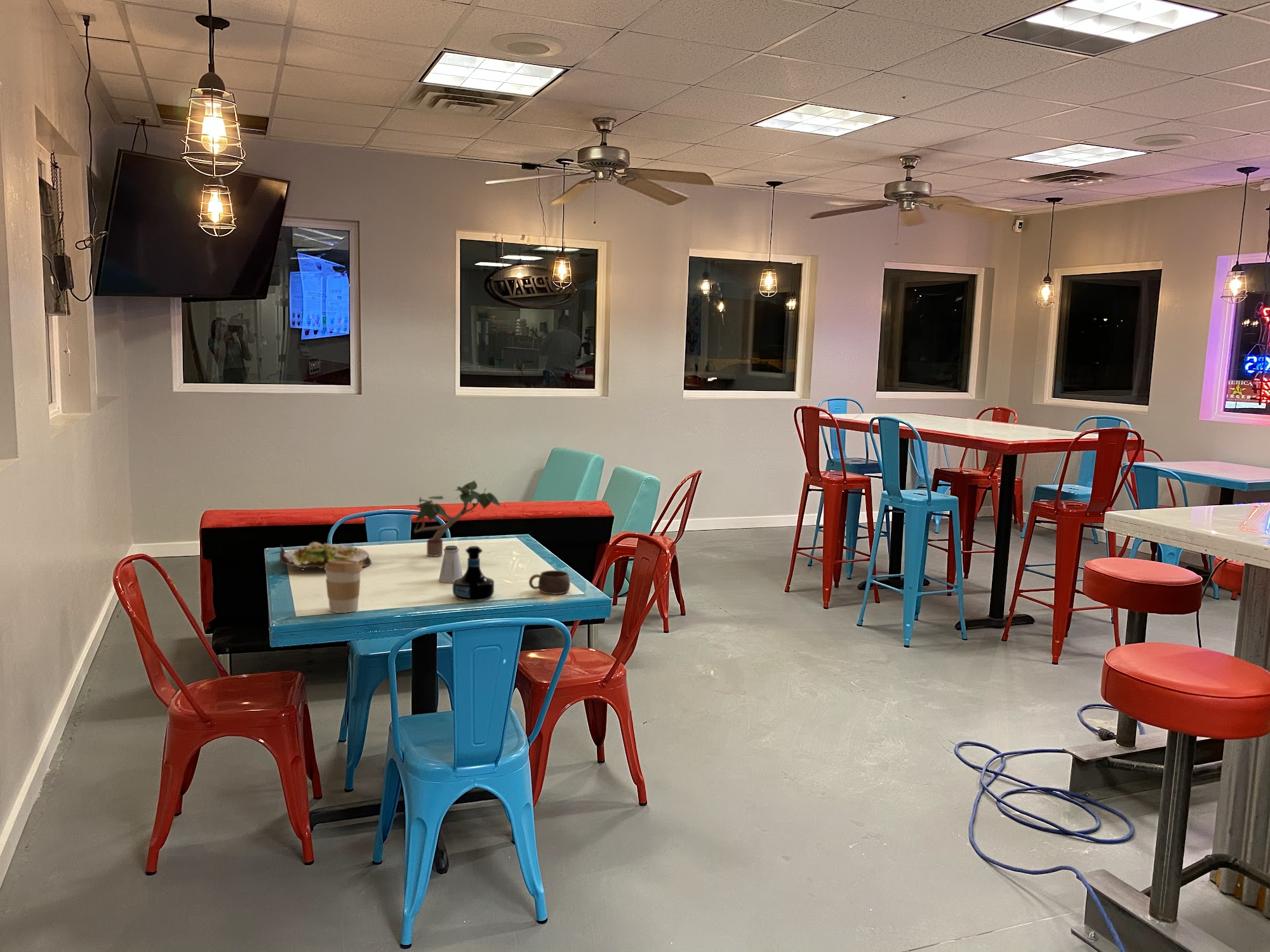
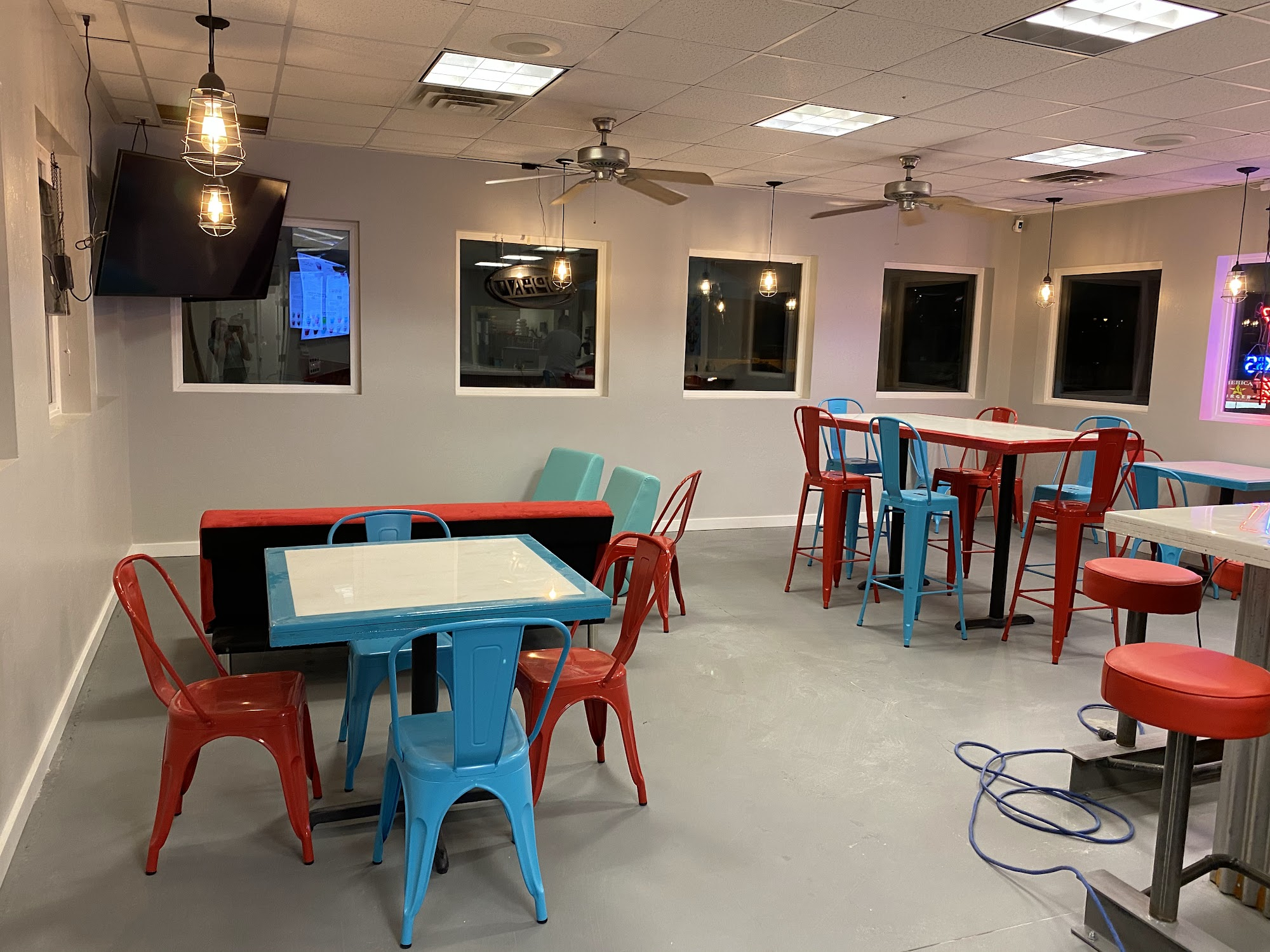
- saltshaker (451, 563)
- cup (549, 582)
- coffee cup (344, 585)
- salad plate (326, 554)
- potted plant (458, 519)
- tequila bottle (473, 571)
